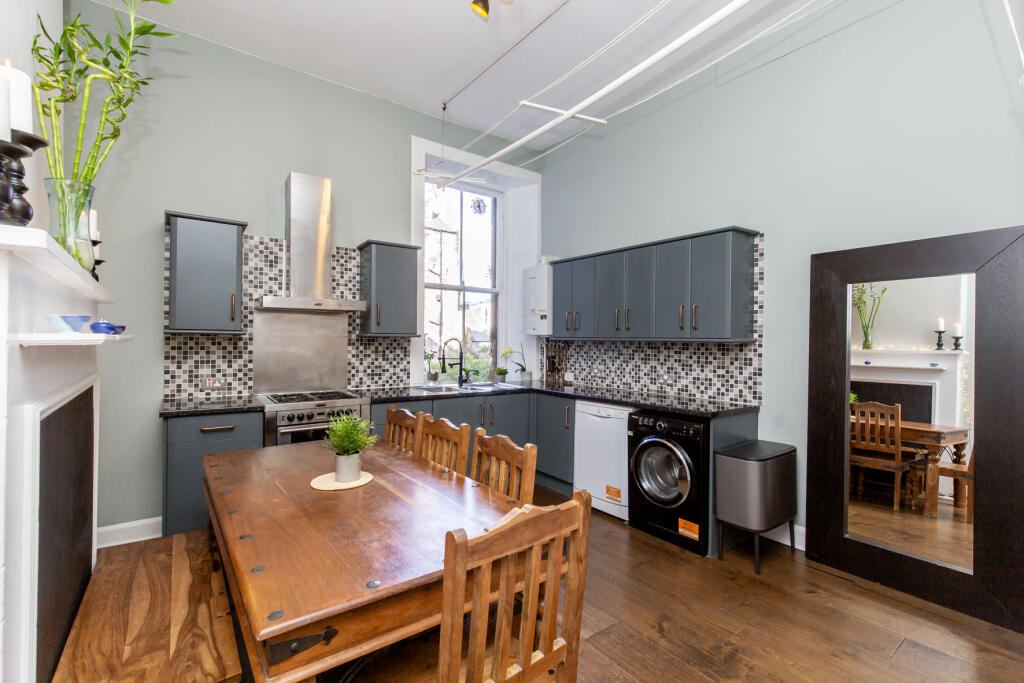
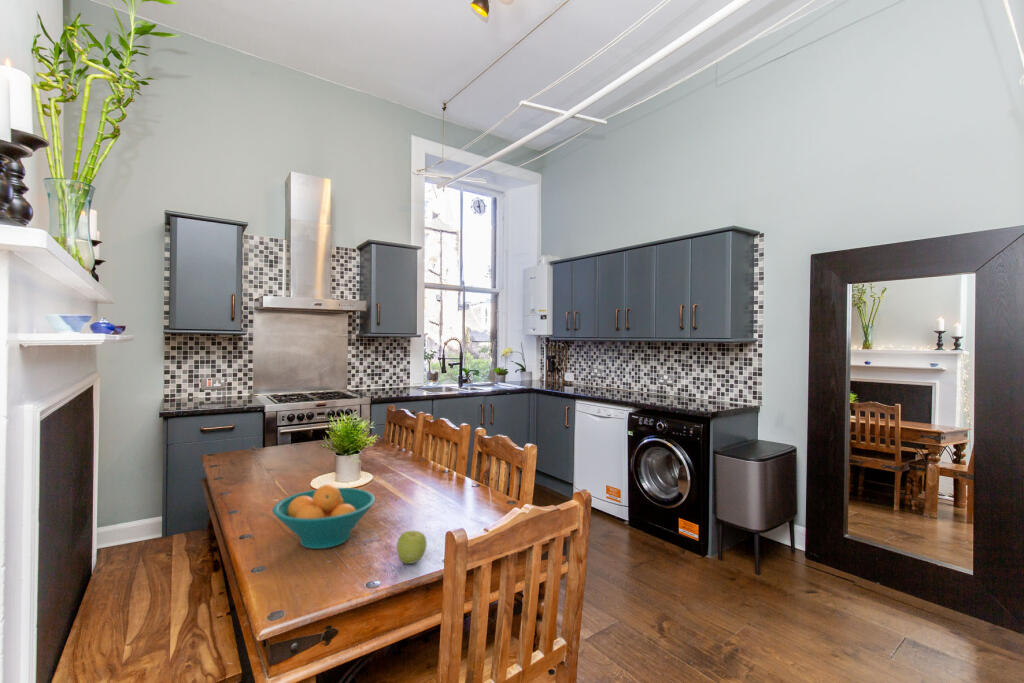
+ apple (411, 546)
+ fruit bowl (325, 512)
